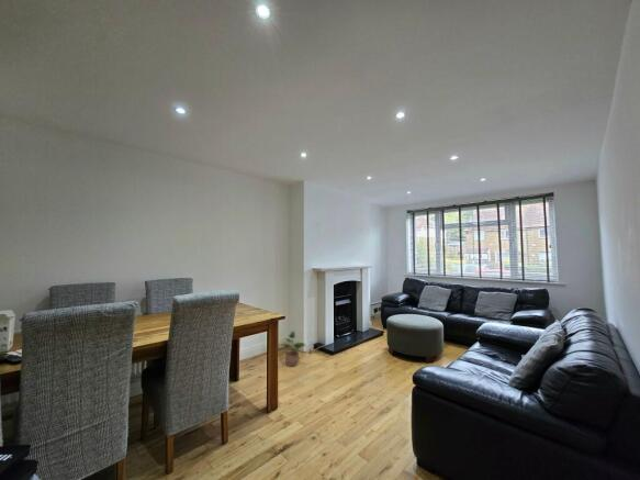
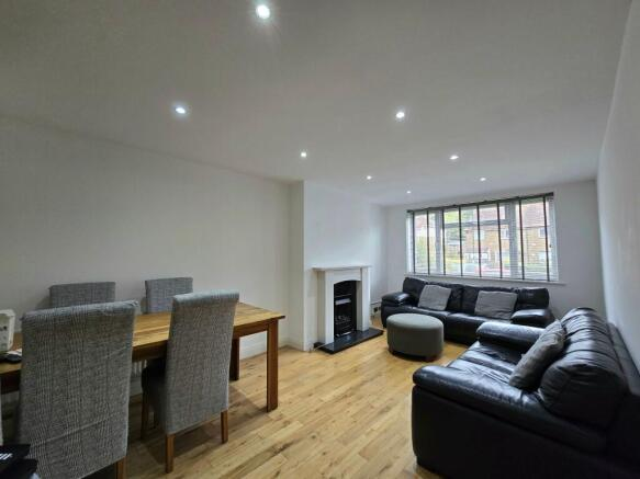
- potted plant (292, 348)
